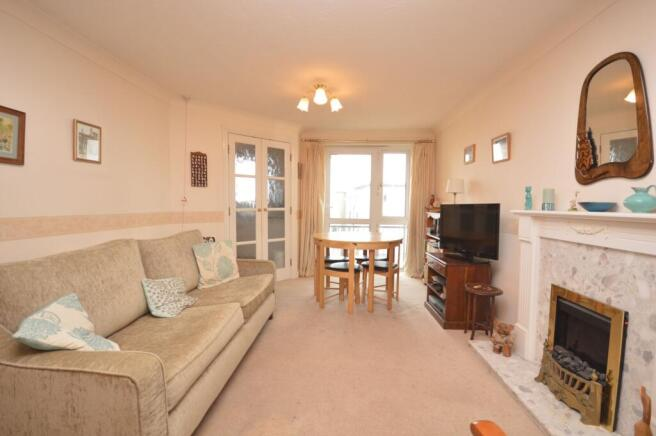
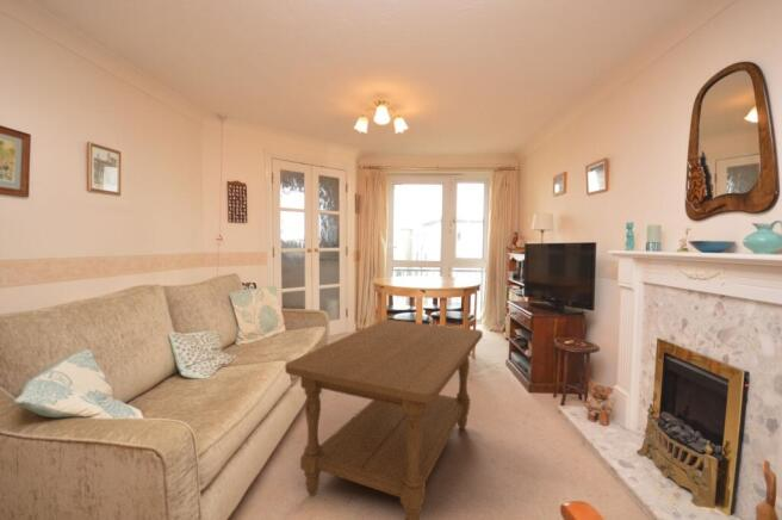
+ coffee table (399, 401)
